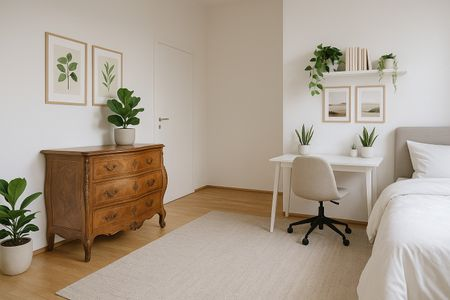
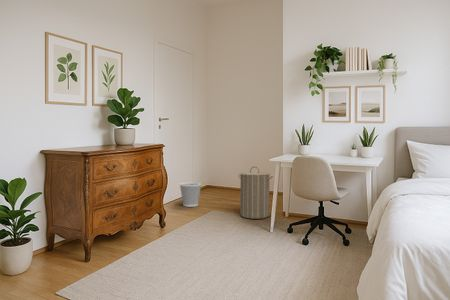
+ laundry hamper (254, 191)
+ wastebasket (190, 194)
